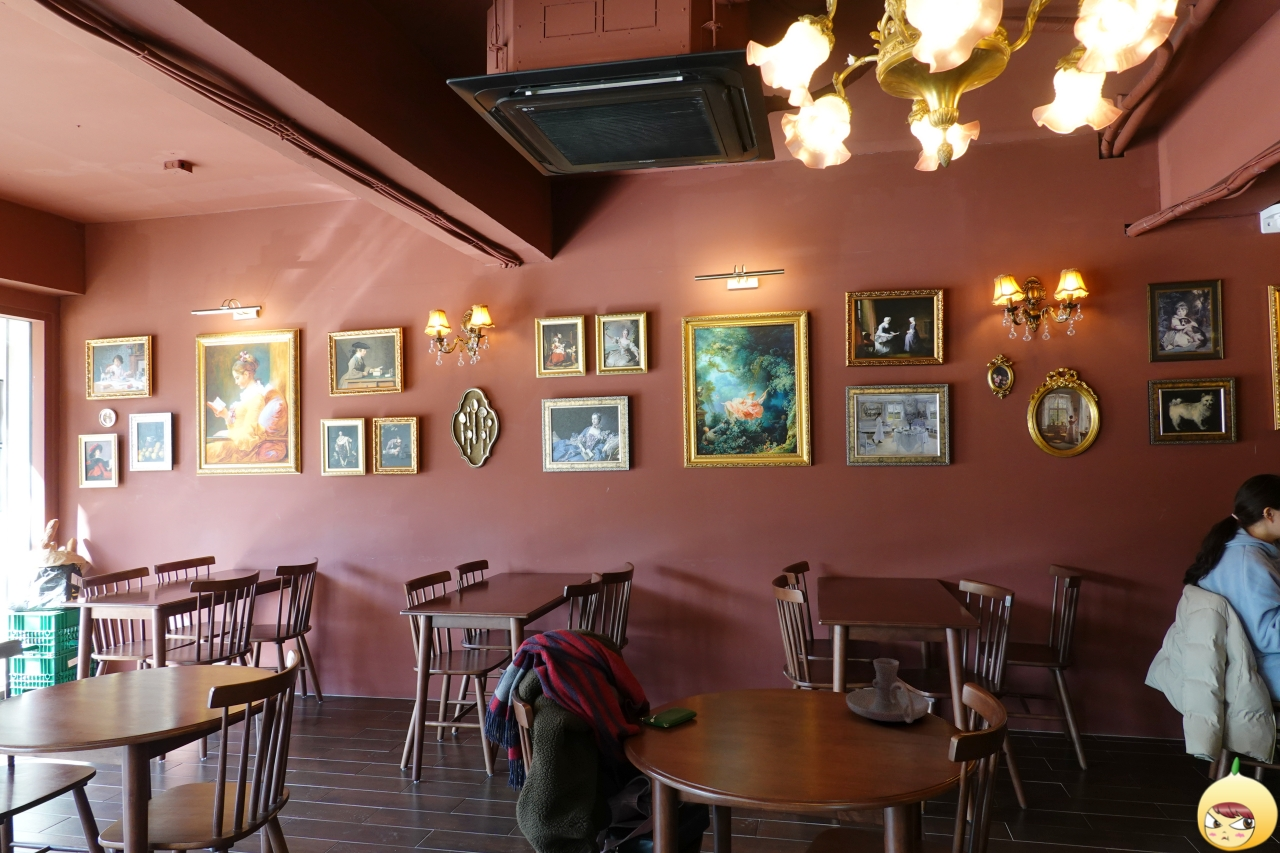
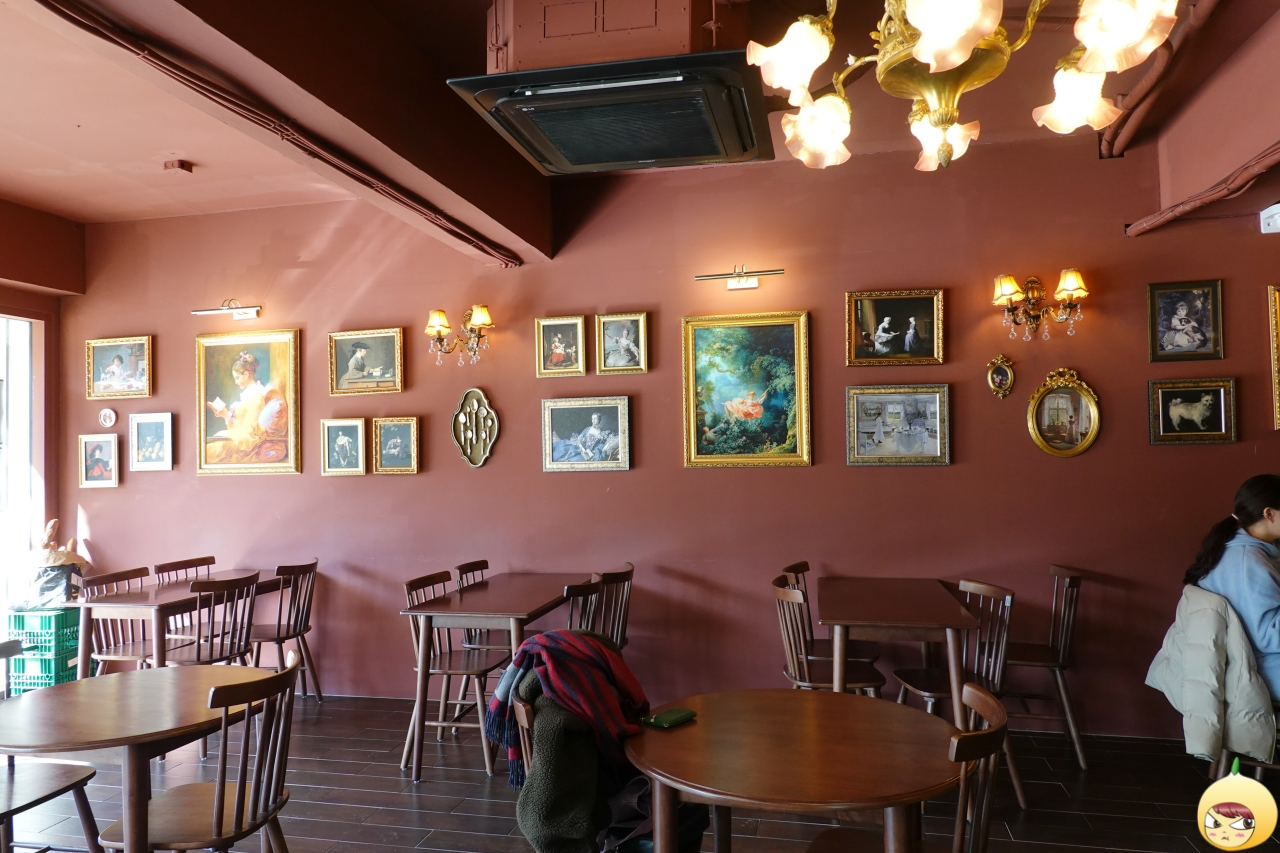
- candle holder (890, 691)
